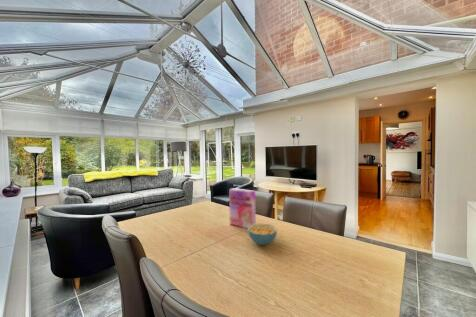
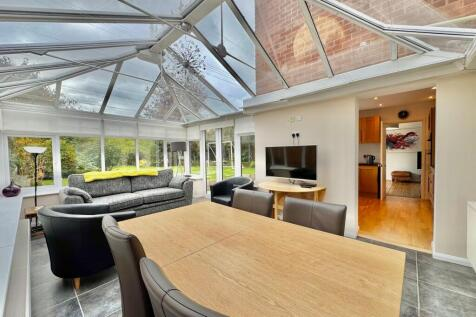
- cereal box (242, 207)
- cereal bowl (262, 235)
